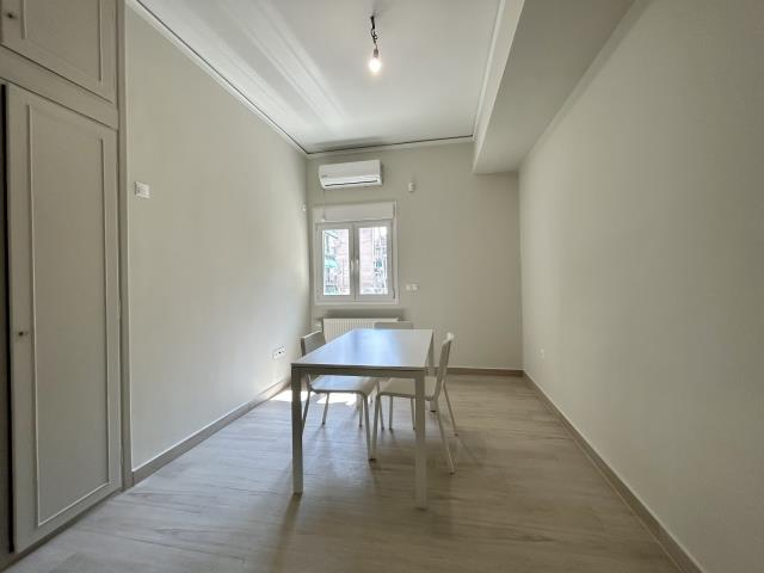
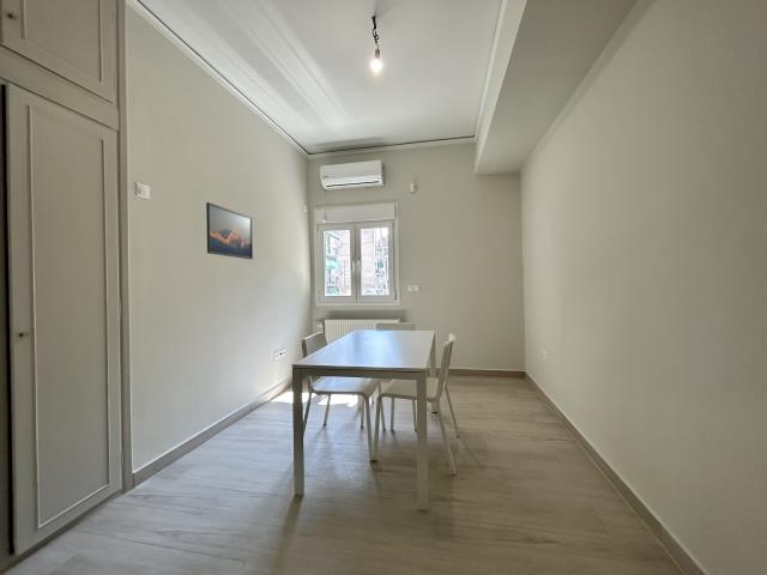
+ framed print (231, 234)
